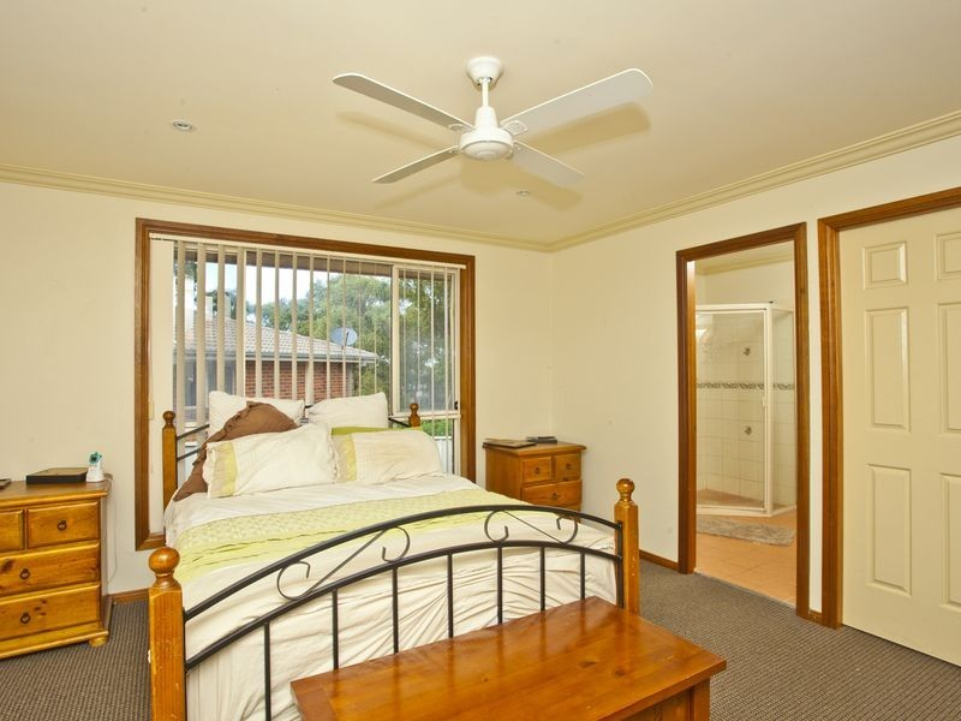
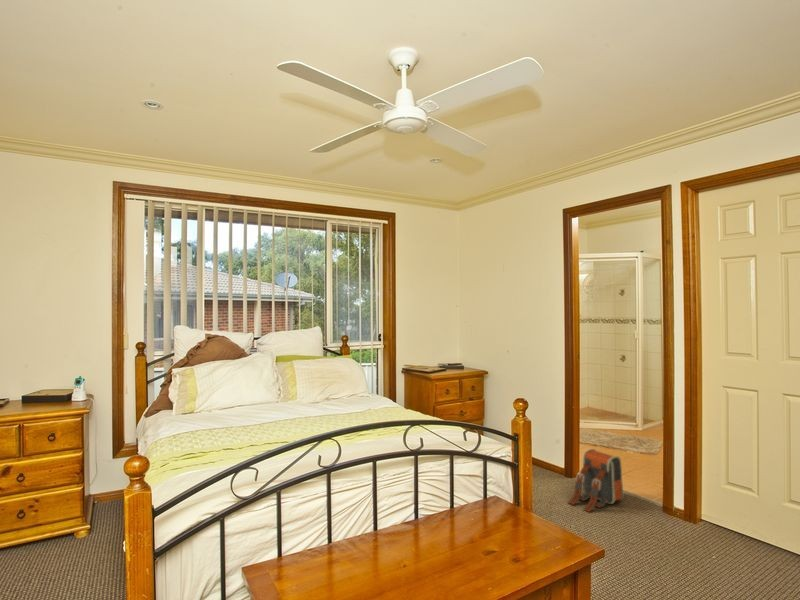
+ backpack (598, 477)
